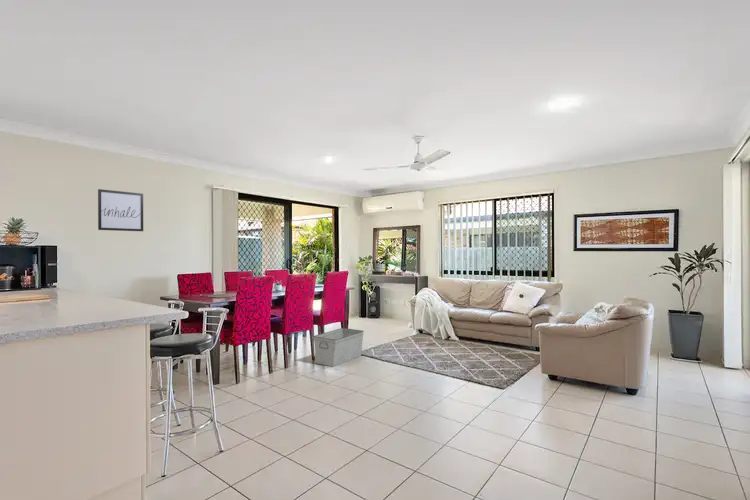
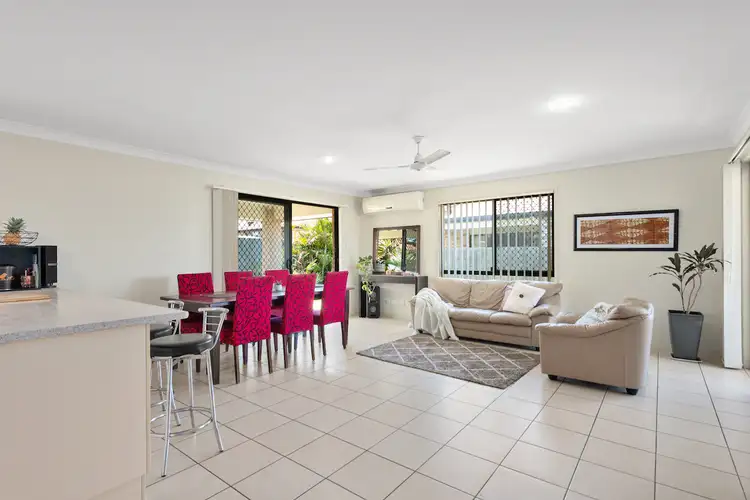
- storage bin (339, 346)
- wall art (121, 211)
